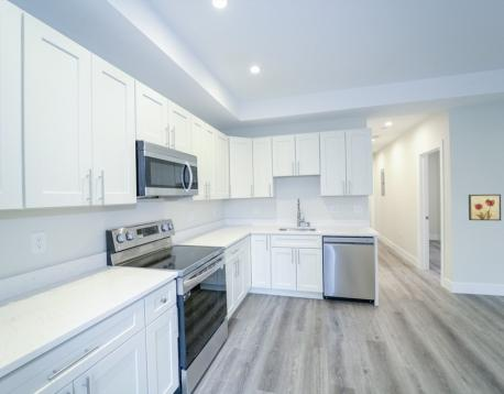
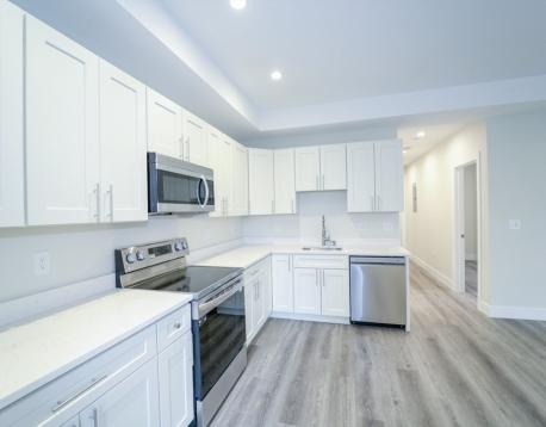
- wall art (483, 207)
